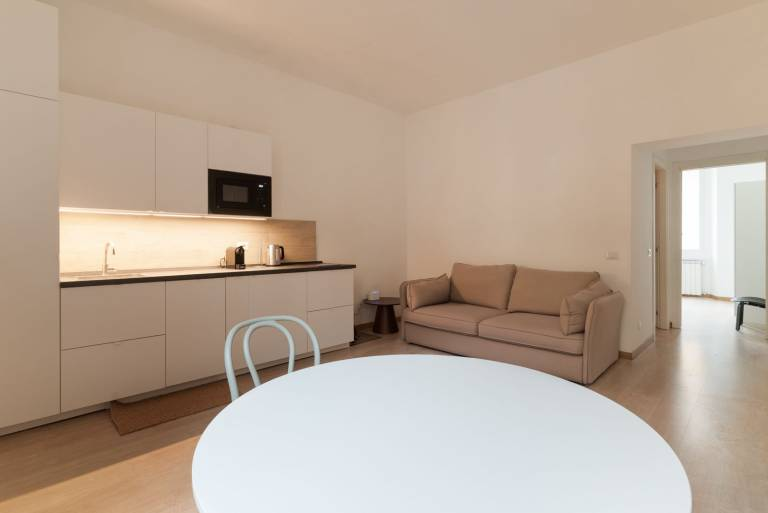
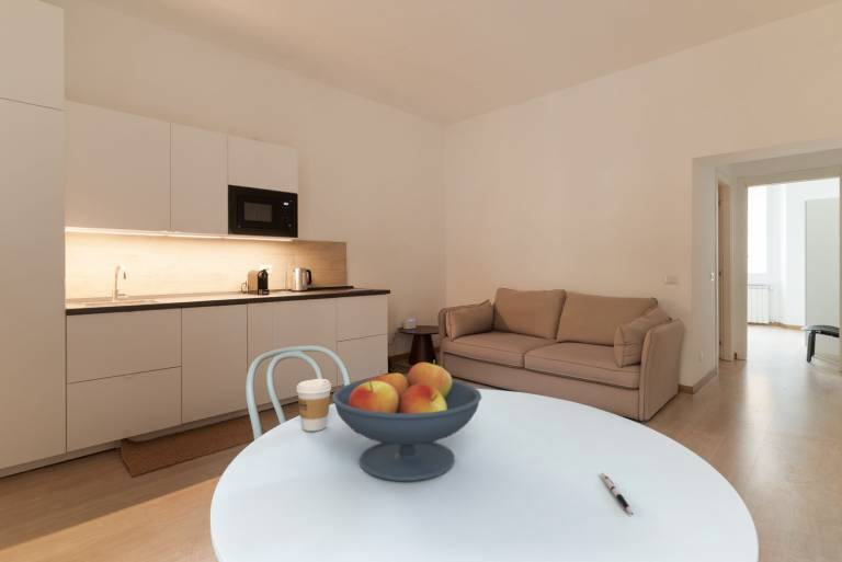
+ coffee cup (314, 403)
+ pen (616, 492)
+ fruit bowl (407, 413)
